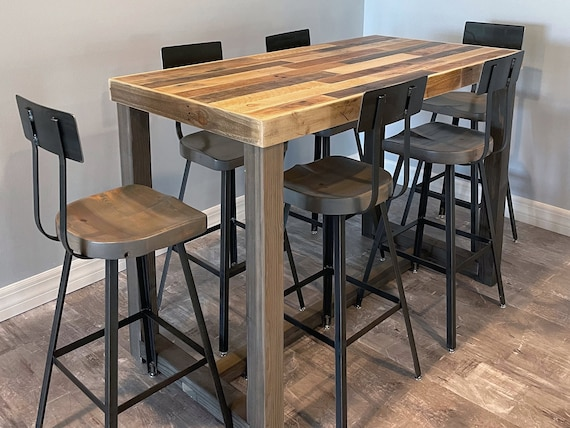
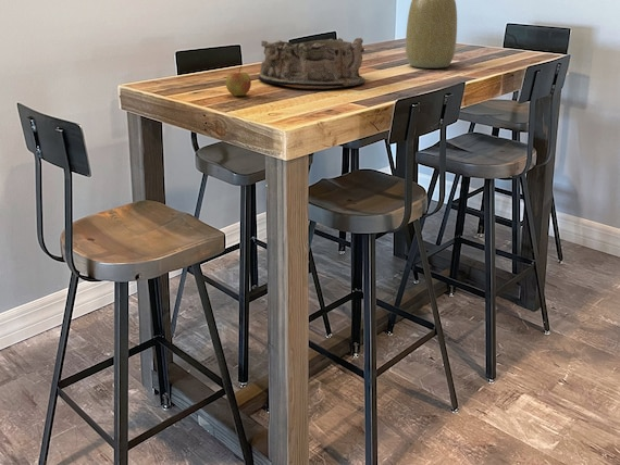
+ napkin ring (310, 59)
+ vase (432, 25)
+ apple (238, 80)
